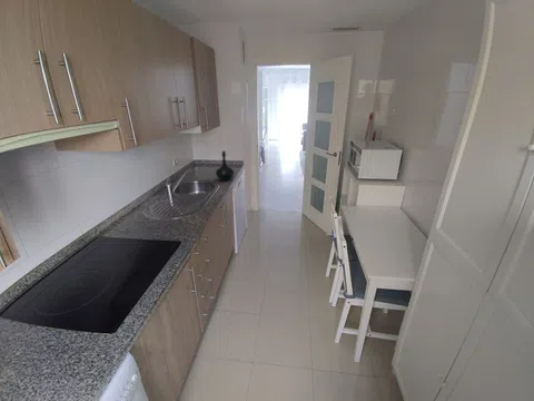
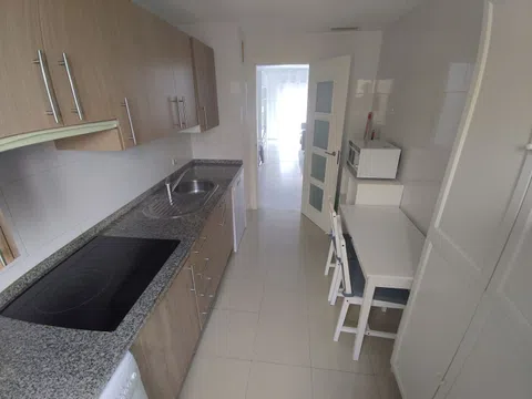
- bottle (224, 165)
